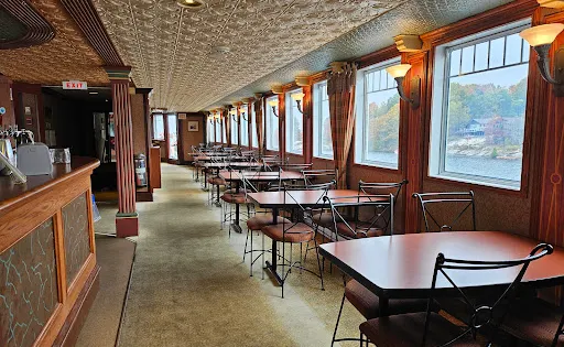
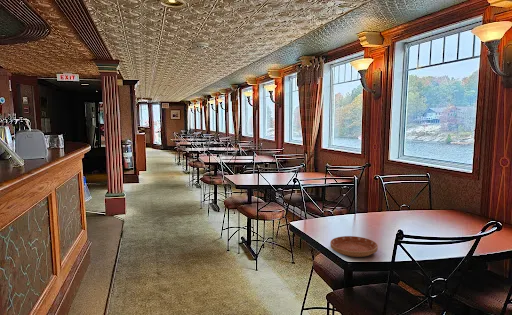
+ saucer (353, 246)
